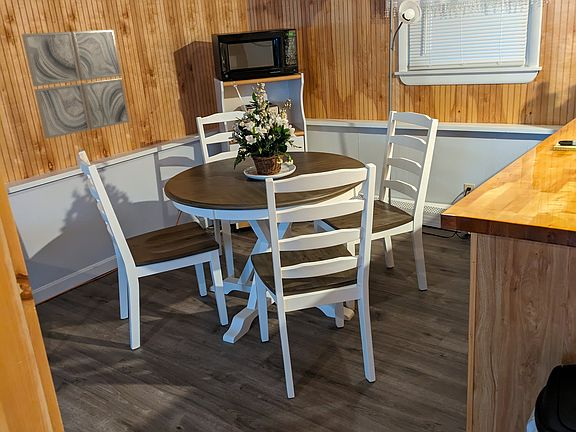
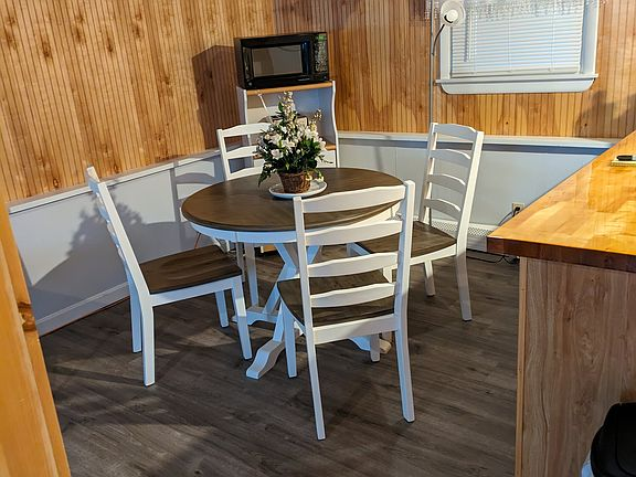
- wall art (80, 80)
